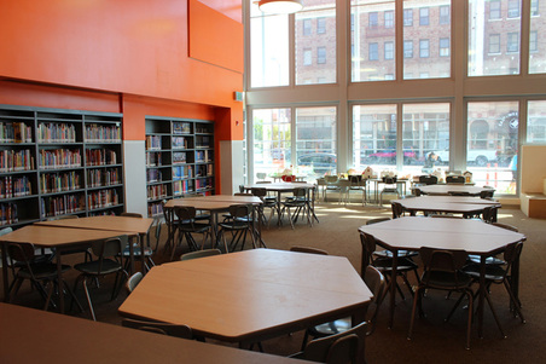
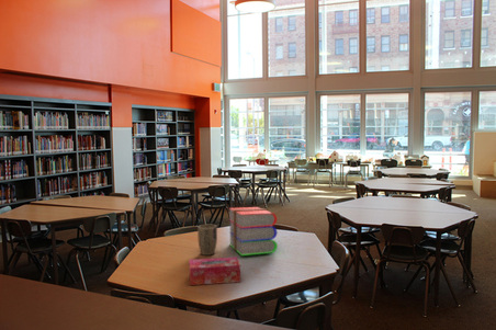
+ books (253, 228)
+ tissue box (214, 270)
+ plant pot (207, 239)
